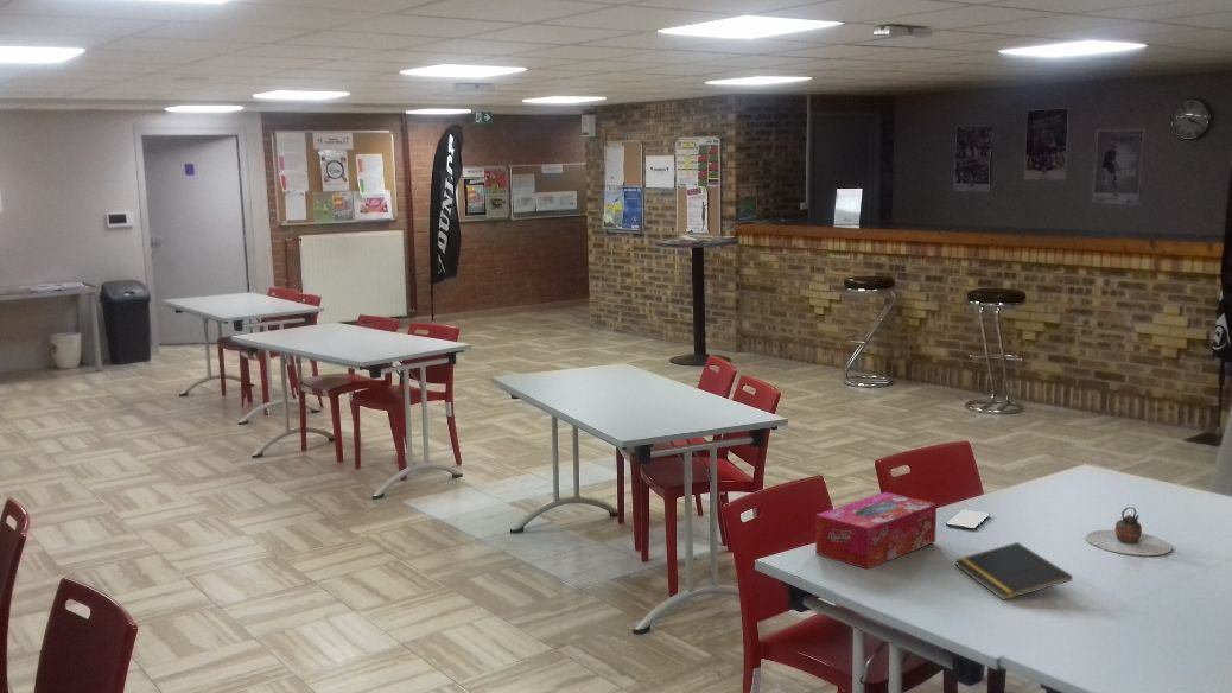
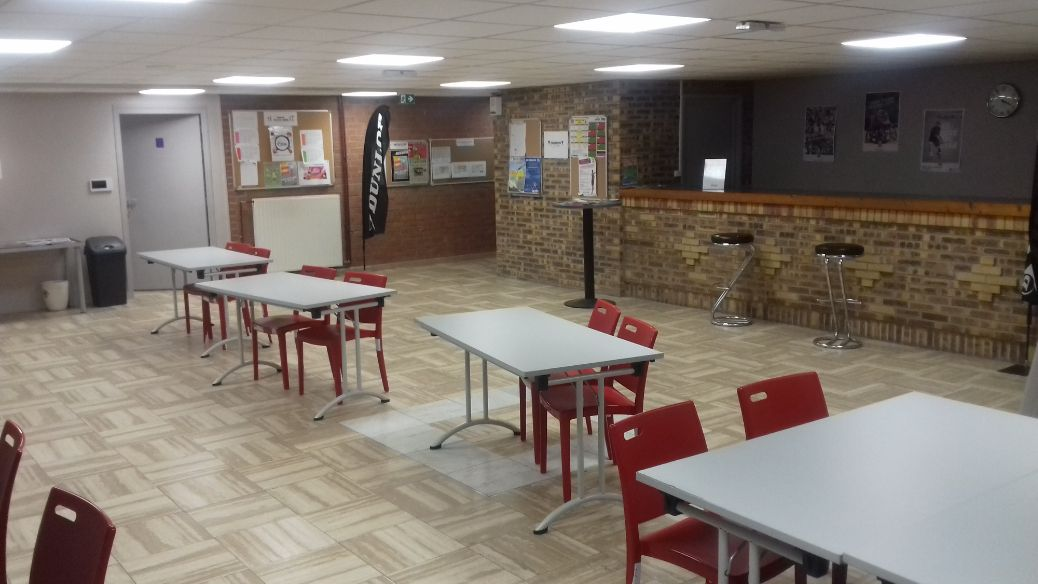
- teapot (1129, 526)
- notepad (1010, 570)
- tissue box (876, 528)
- smartphone (967, 519)
